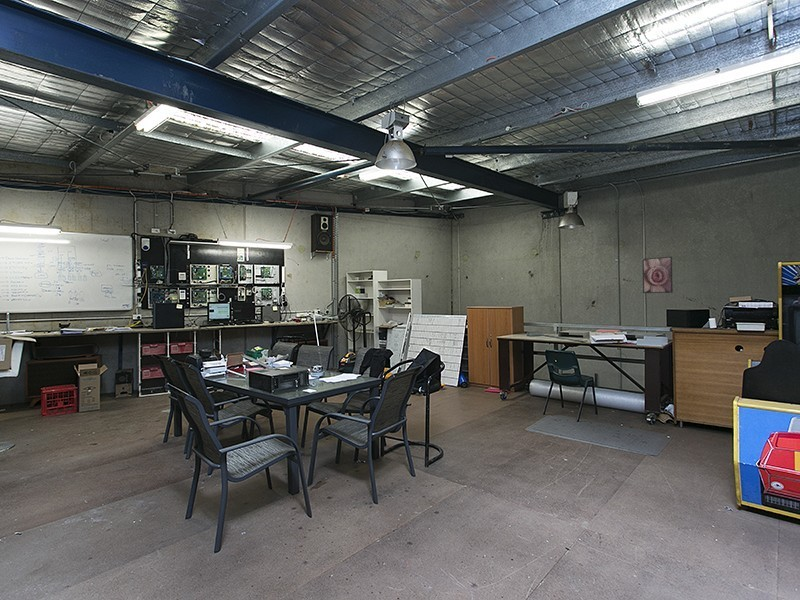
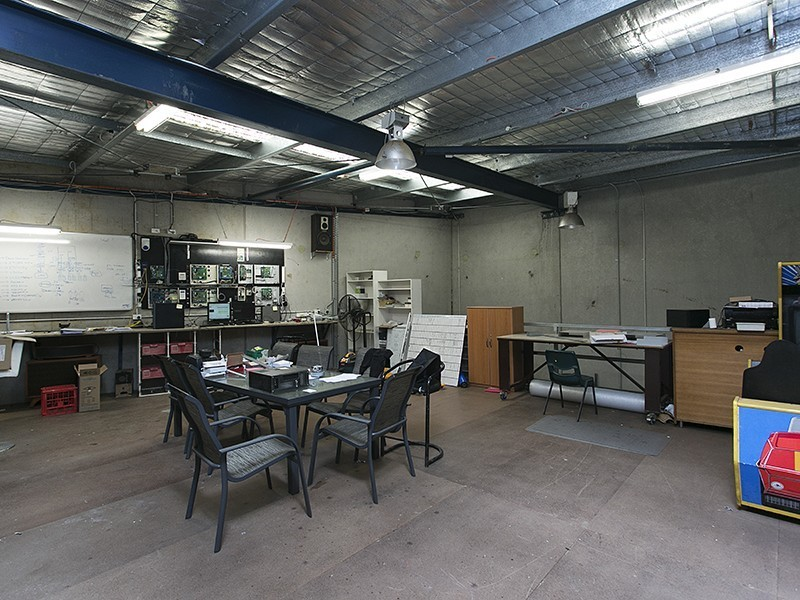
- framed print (657, 275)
